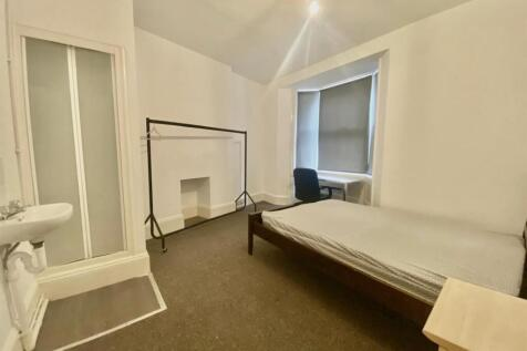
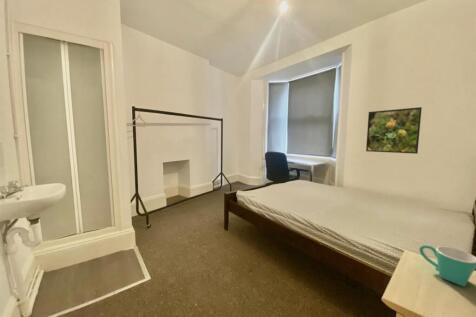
+ mug (445, 262)
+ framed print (391, 131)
